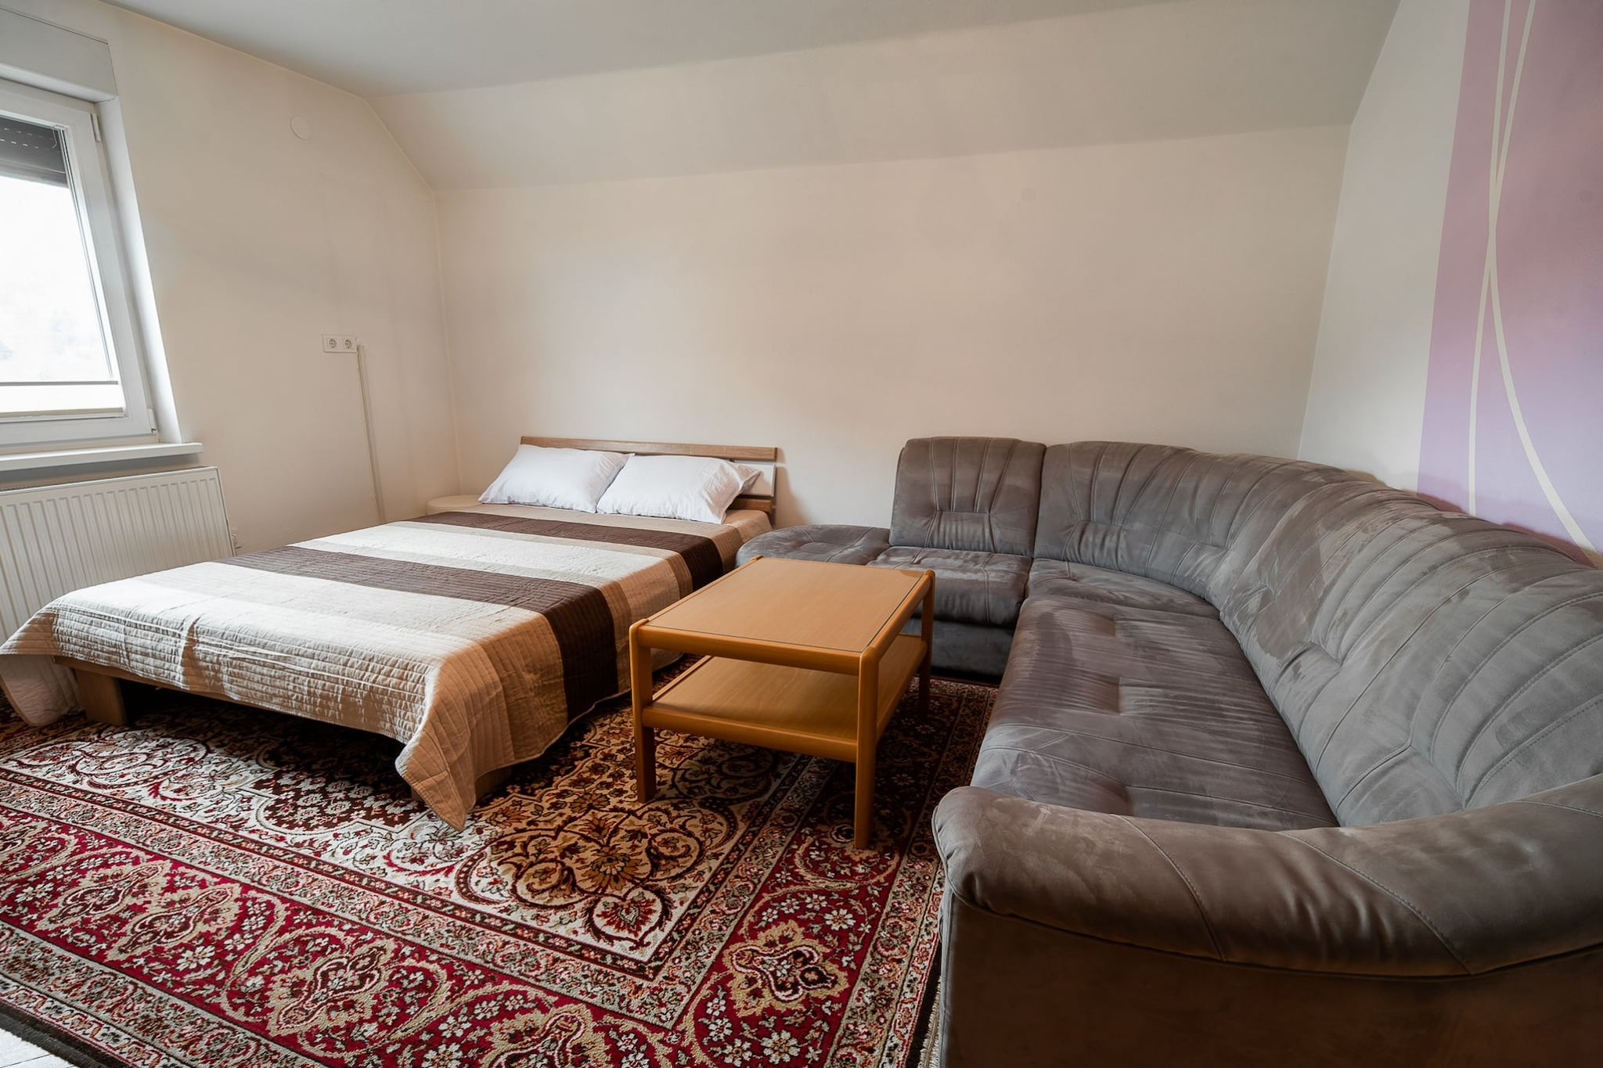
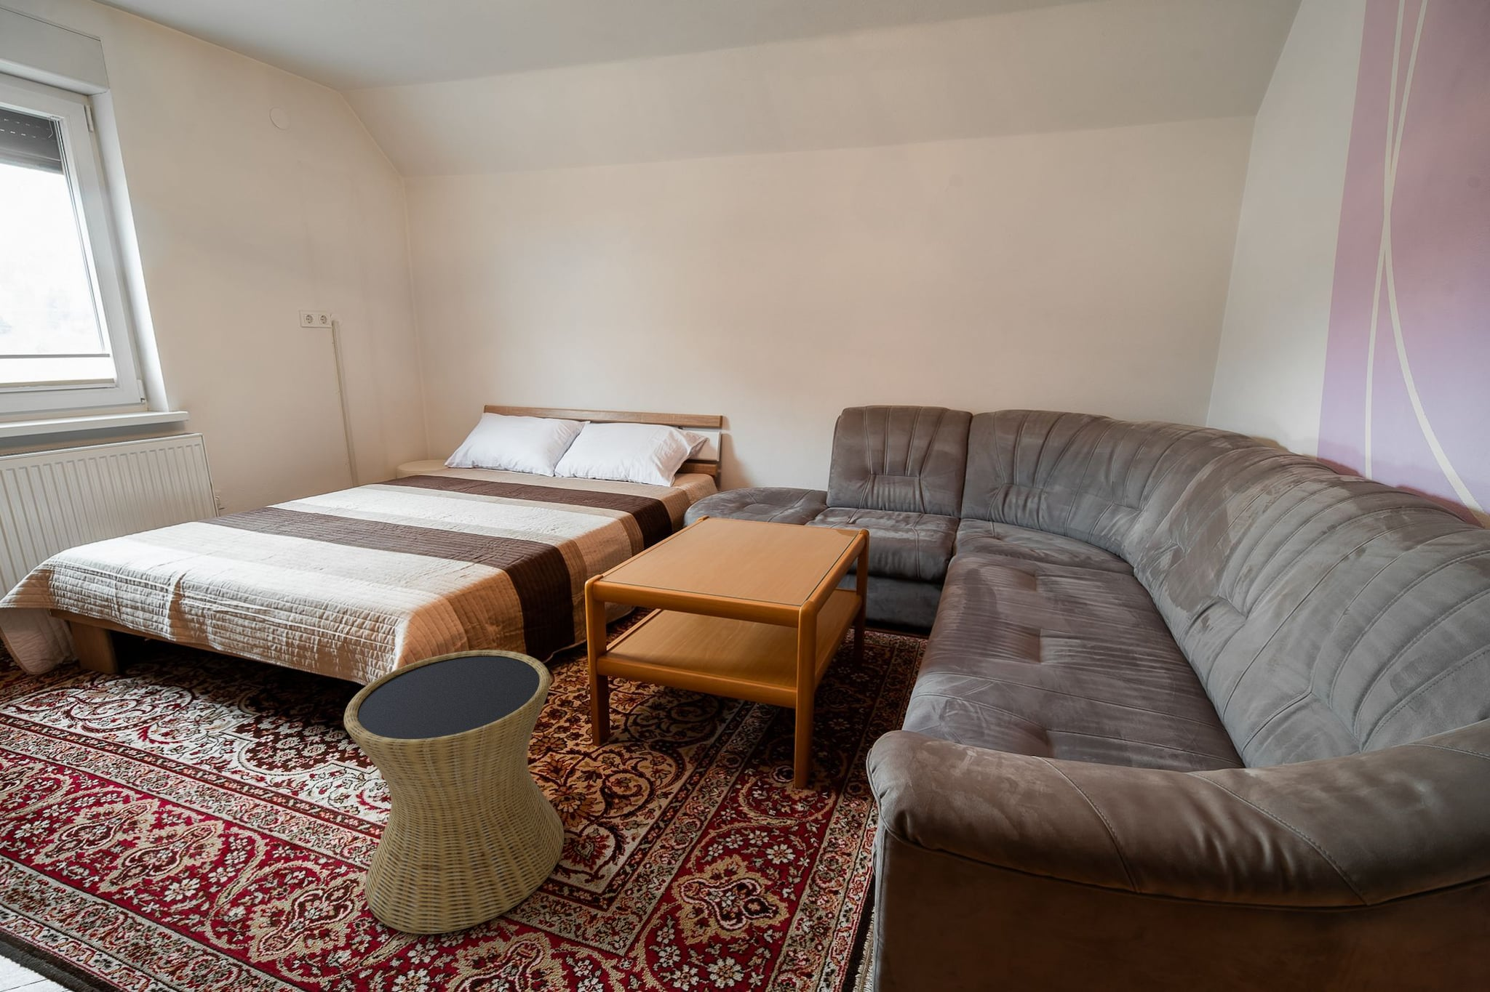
+ side table (461, 775)
